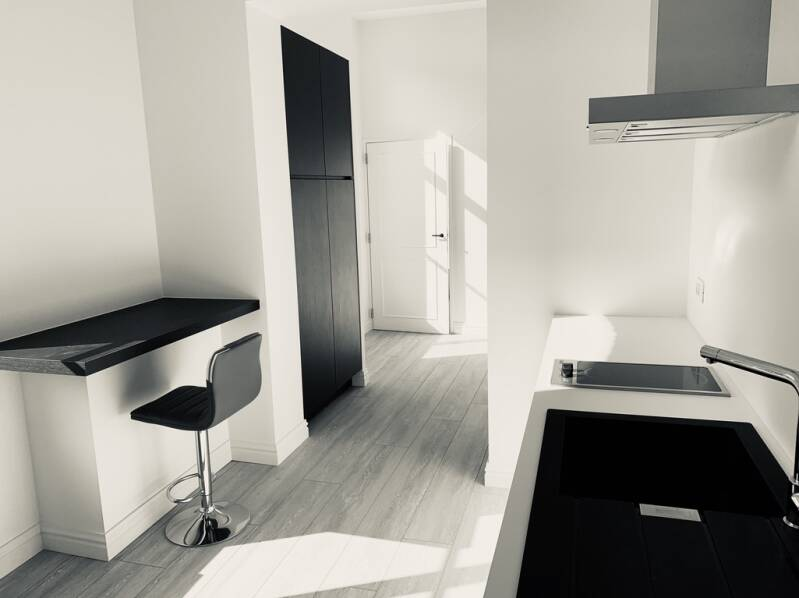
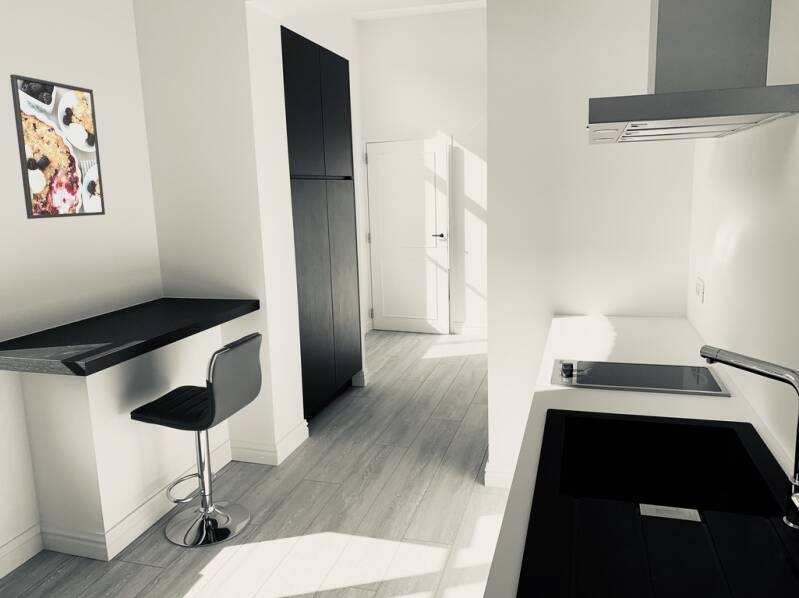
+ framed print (61, 150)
